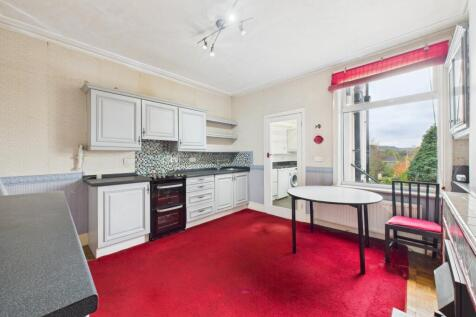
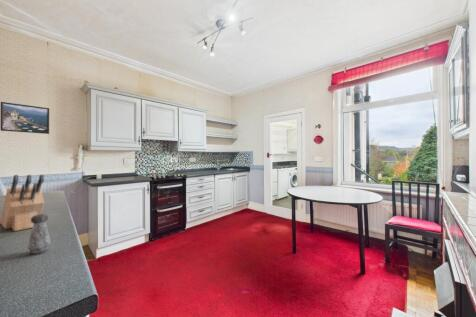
+ salt shaker (39, 233)
+ knife block (22, 199)
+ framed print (26, 118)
